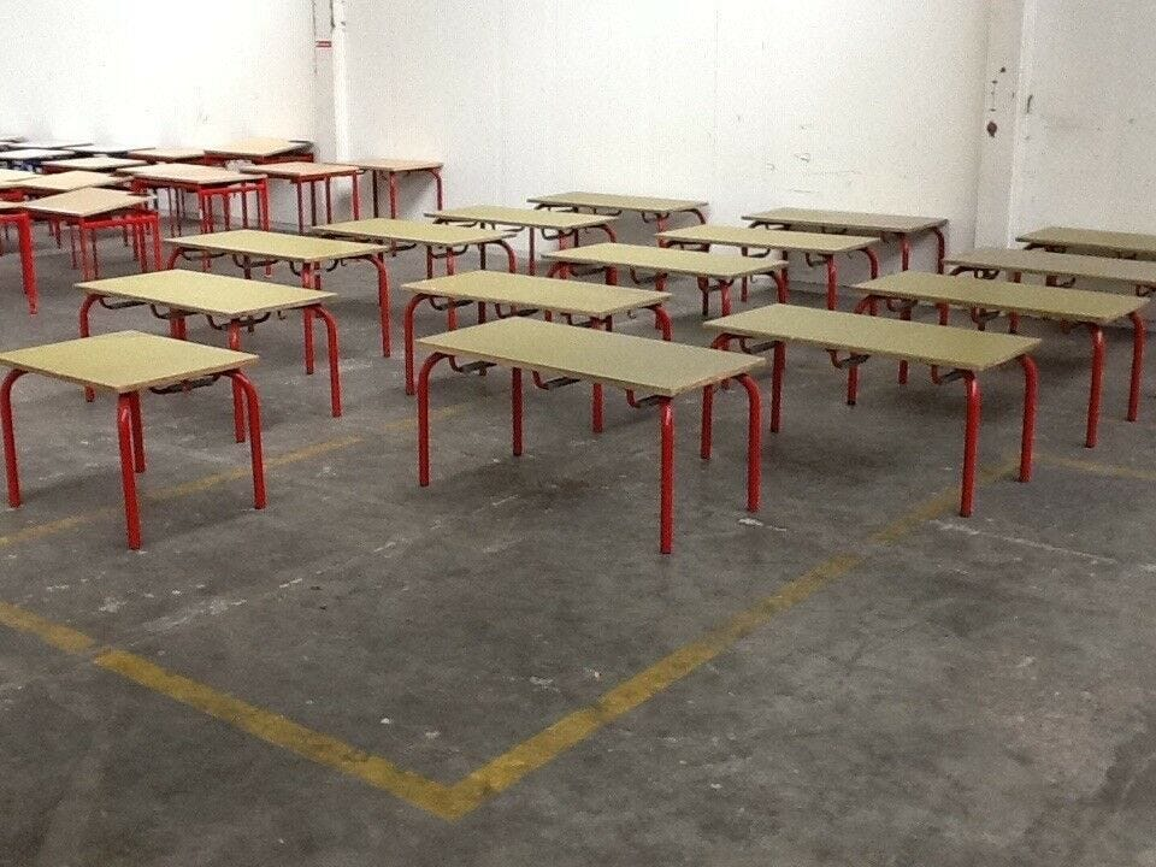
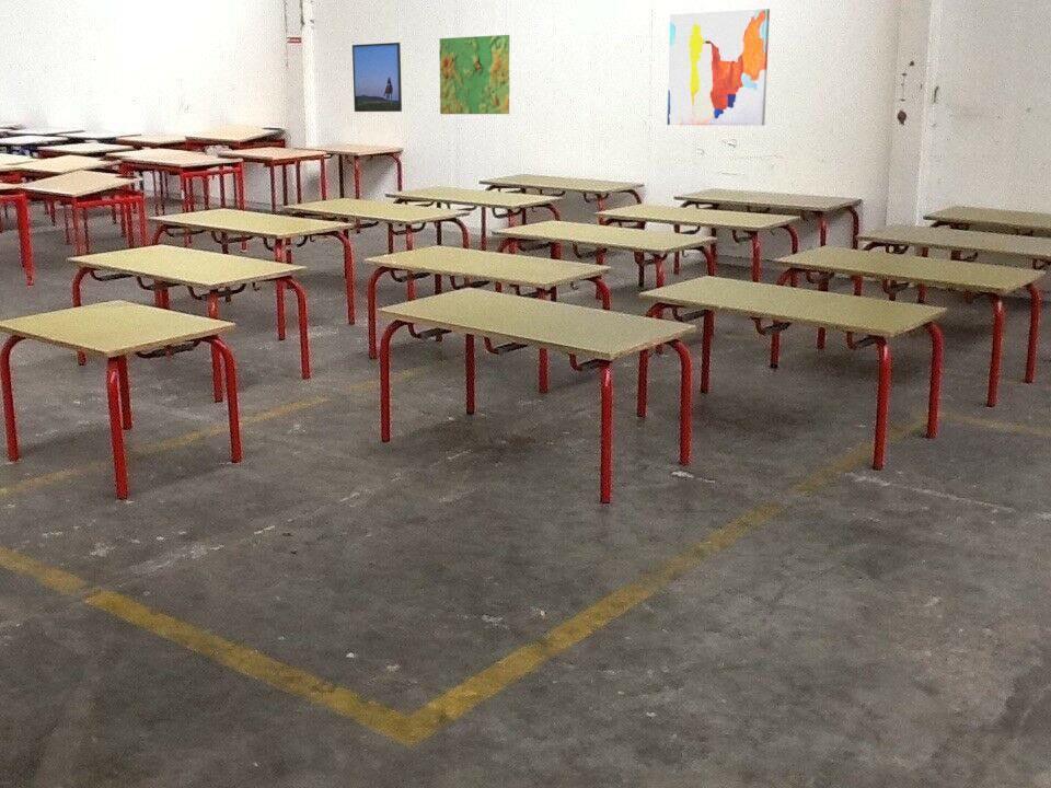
+ wall art (716, 69)
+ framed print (377, 78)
+ map (473, 76)
